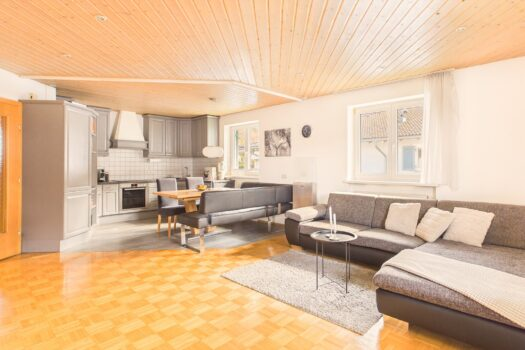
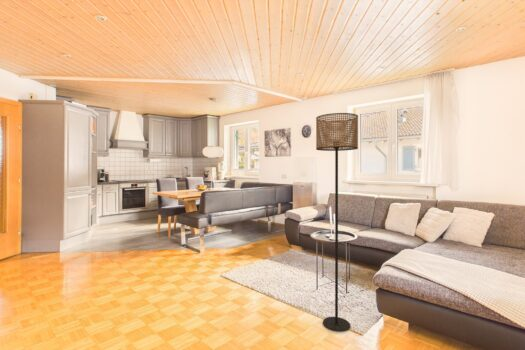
+ floor lamp (336, 220)
